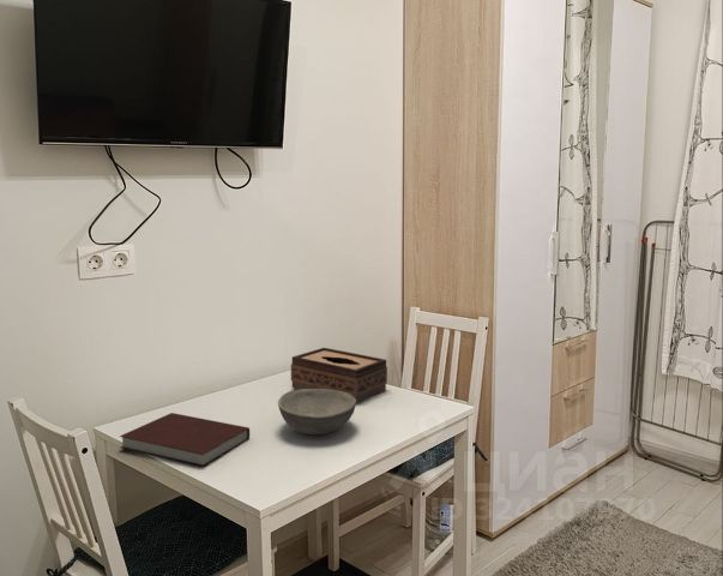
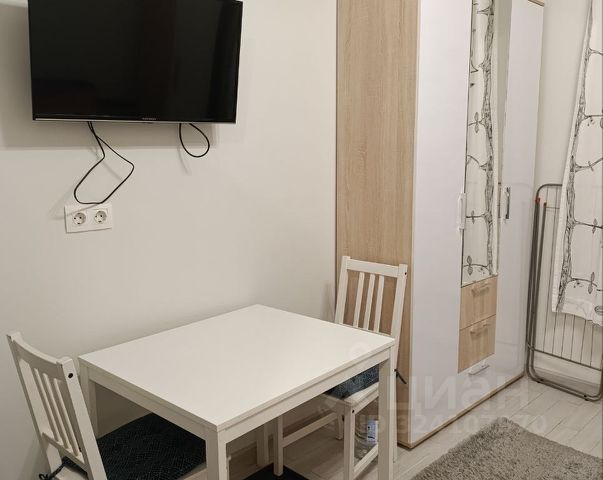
- notebook (186, 437)
- tissue box (338, 373)
- bowl (317, 414)
